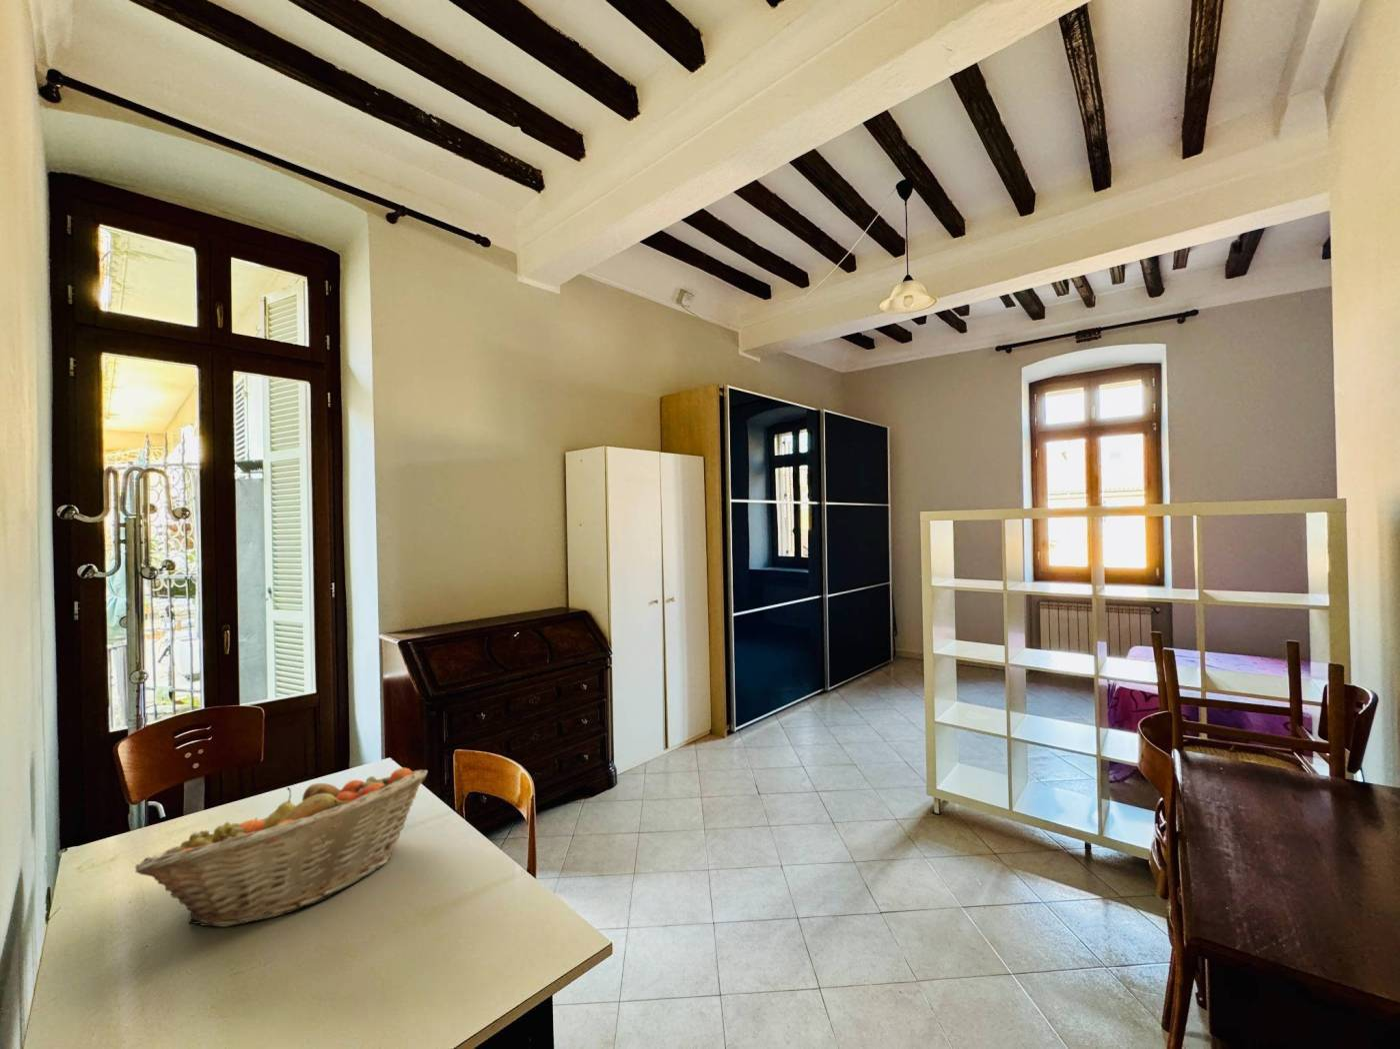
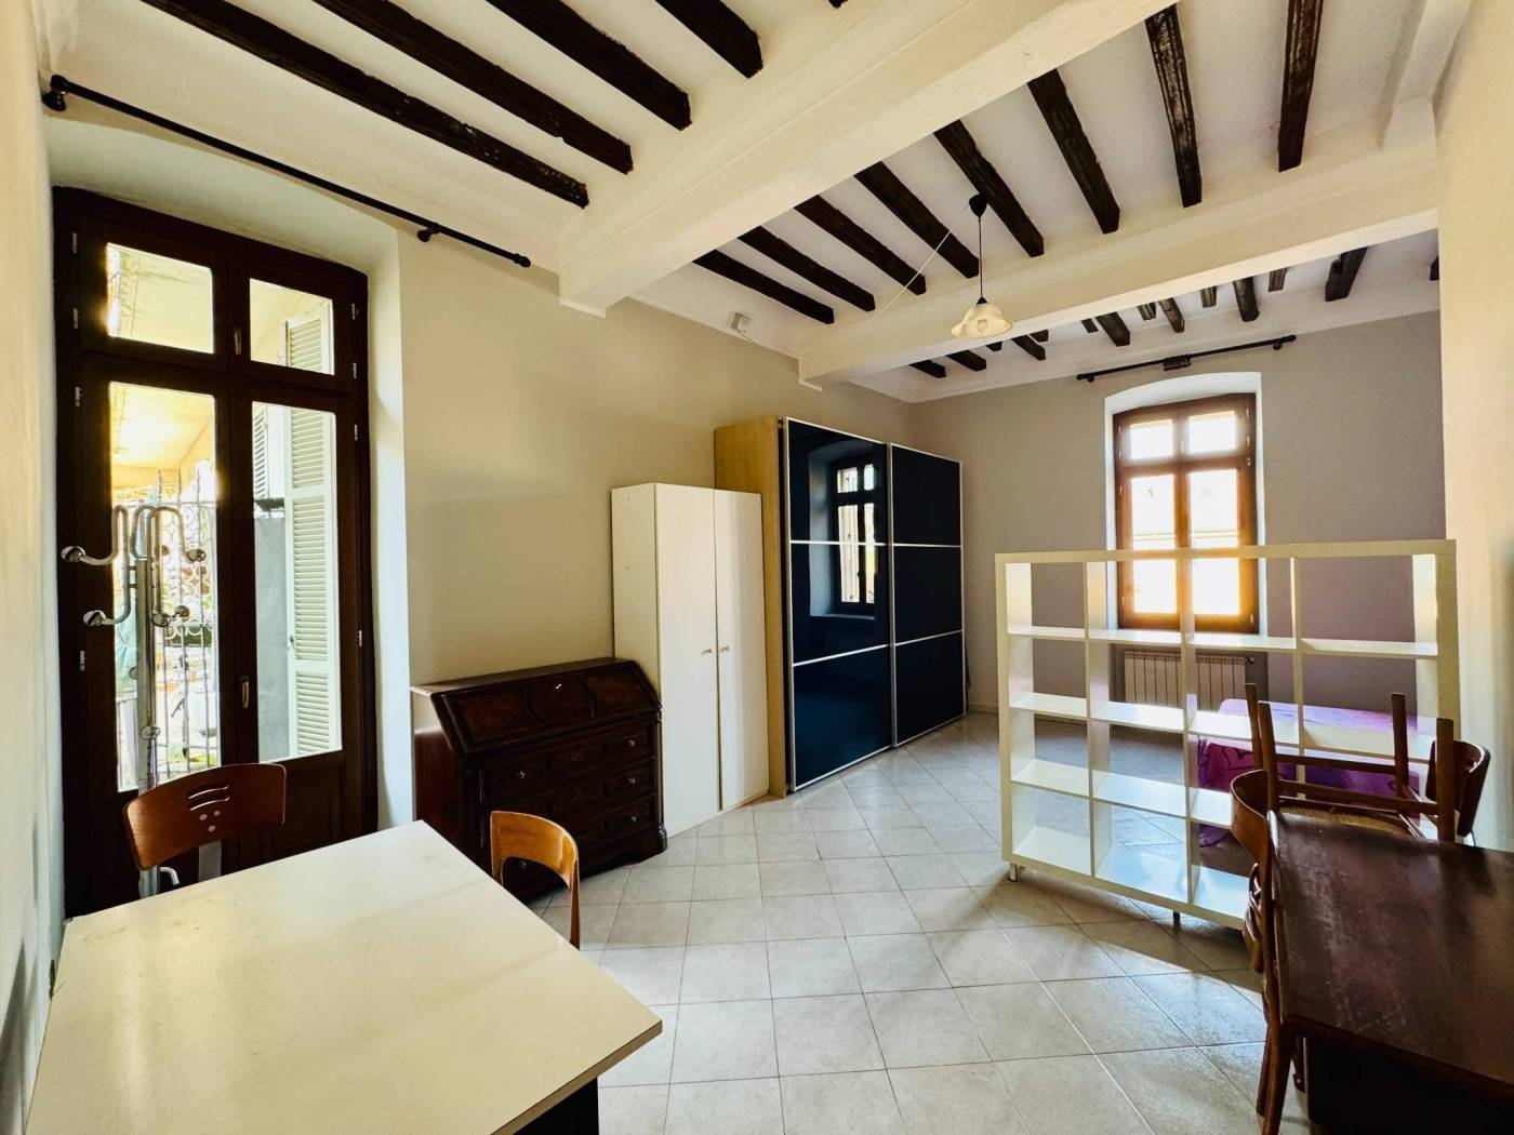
- fruit basket (301, 831)
